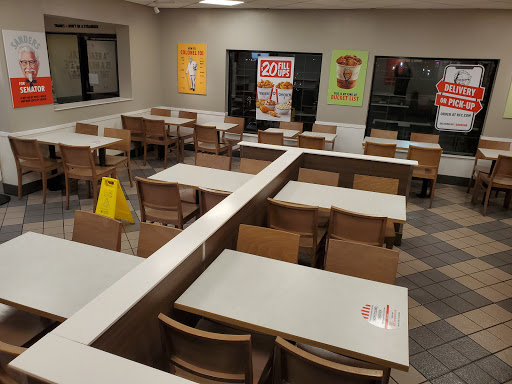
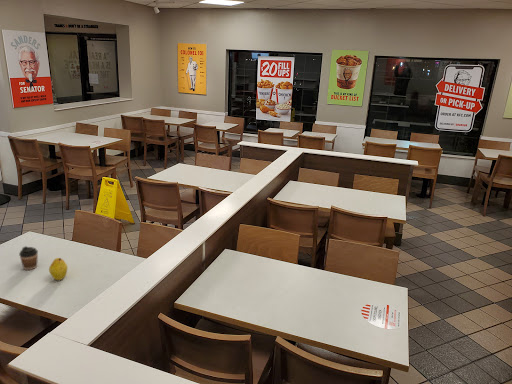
+ fruit (58, 268)
+ coffee cup (29, 257)
